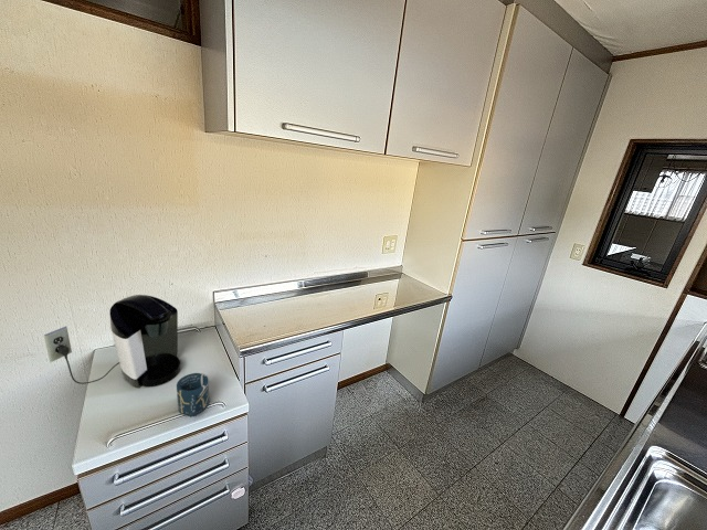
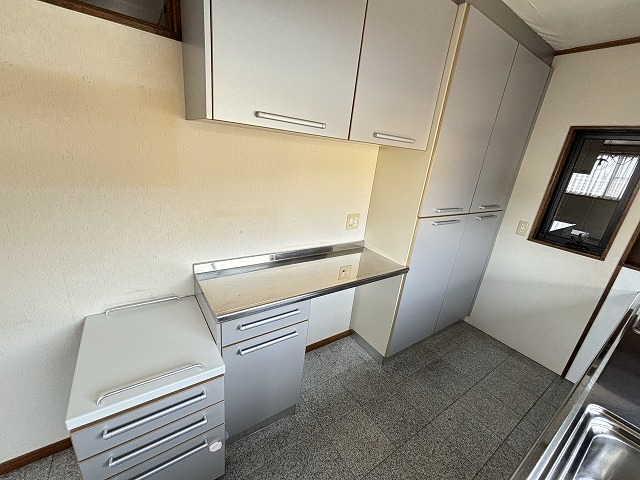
- cup (192, 396)
- coffee maker (130, 343)
